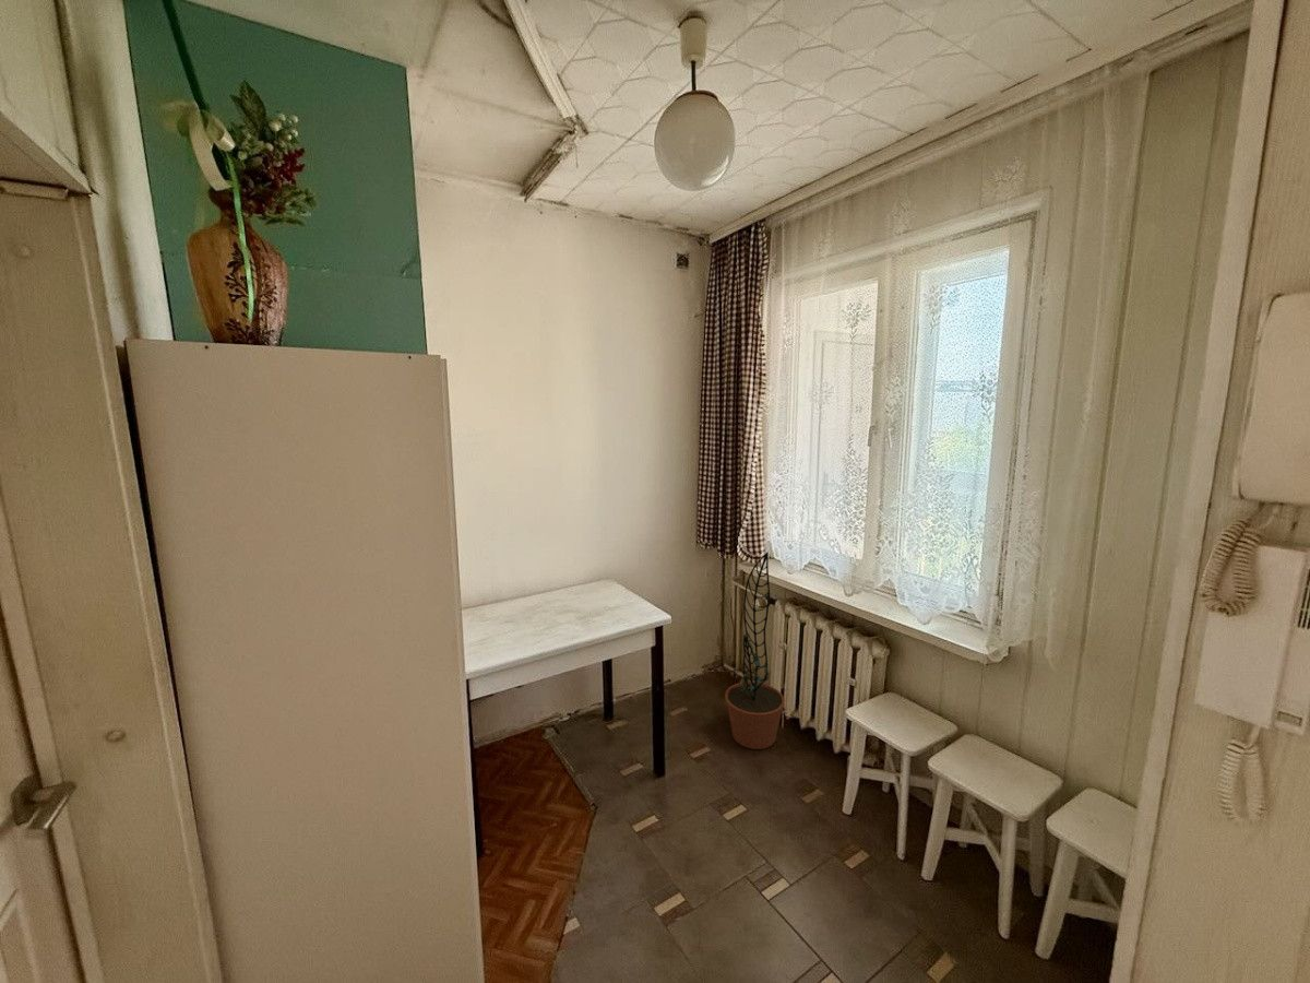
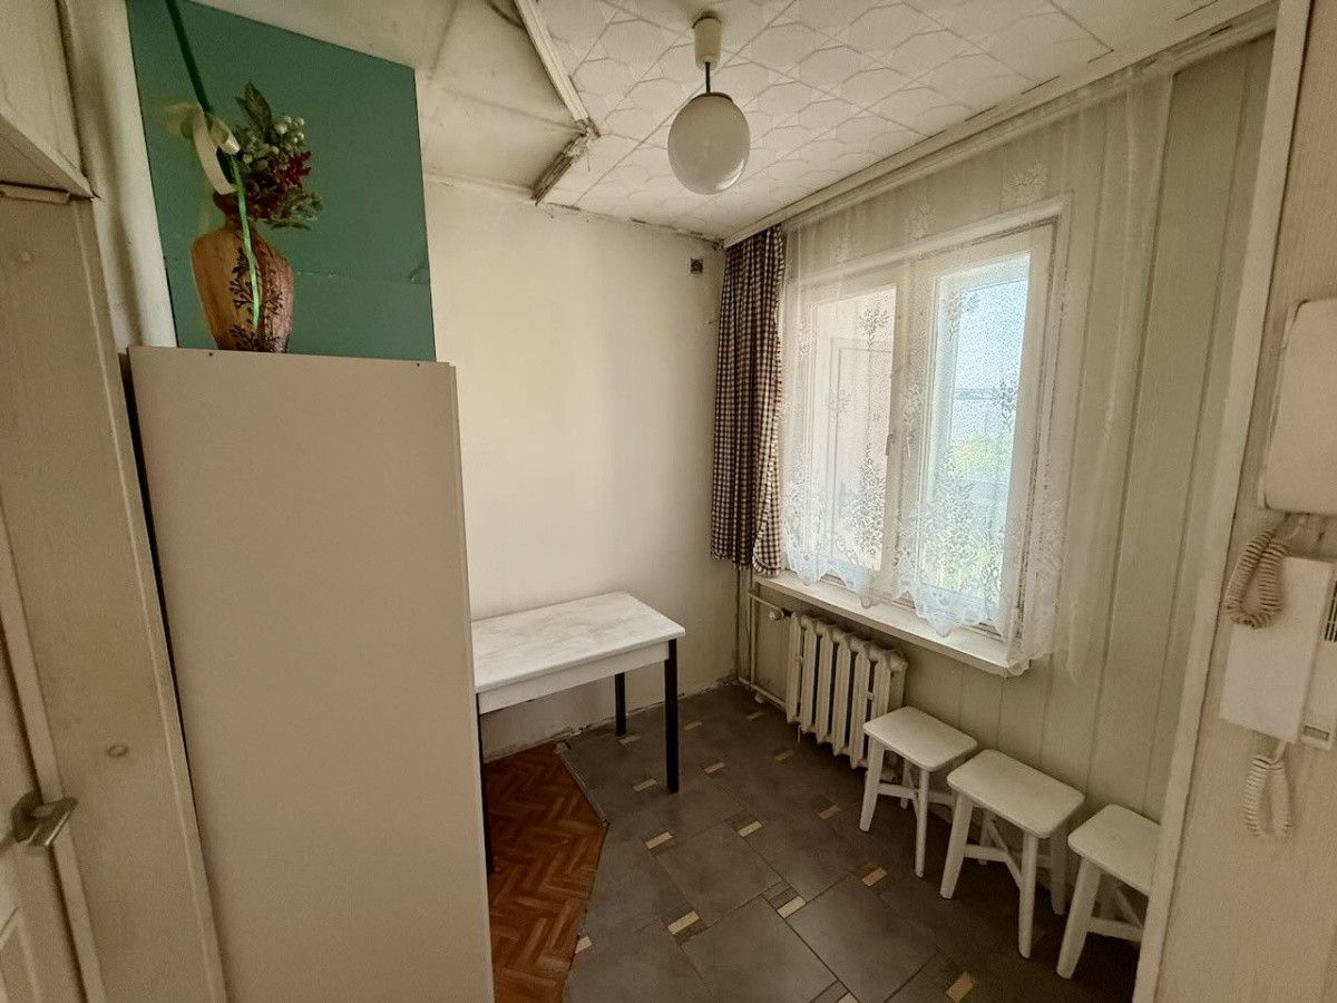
- decorative plant (755, 644)
